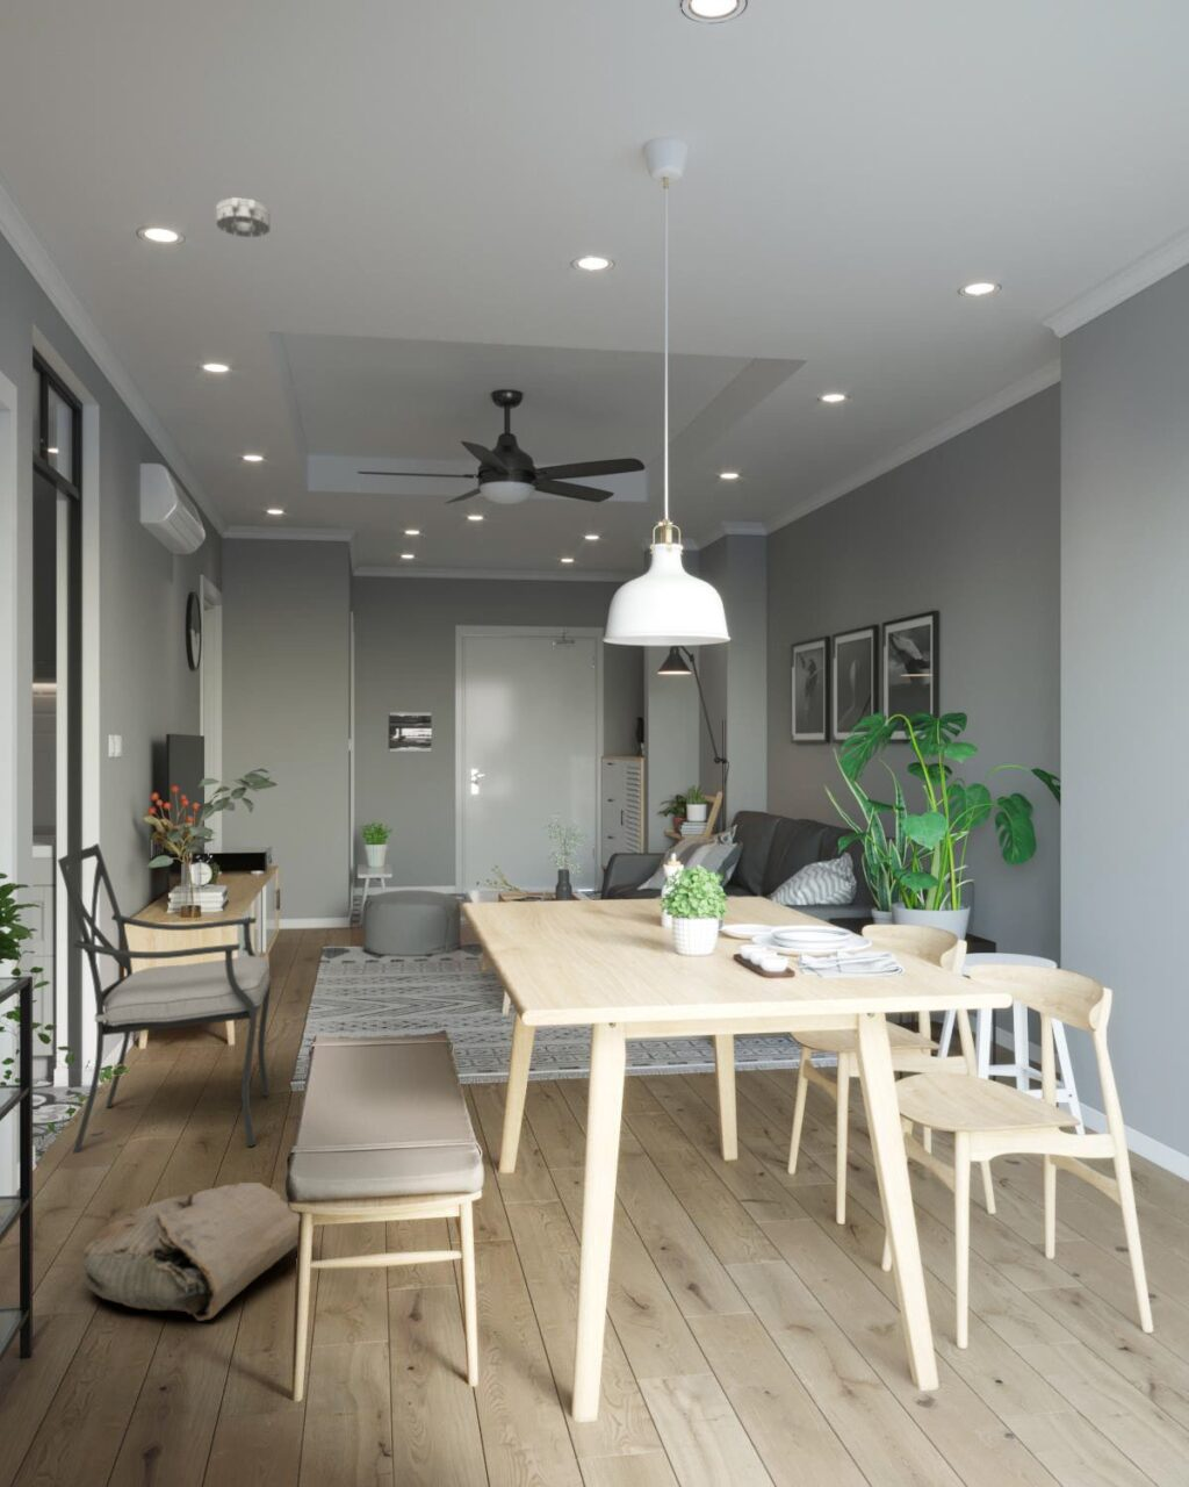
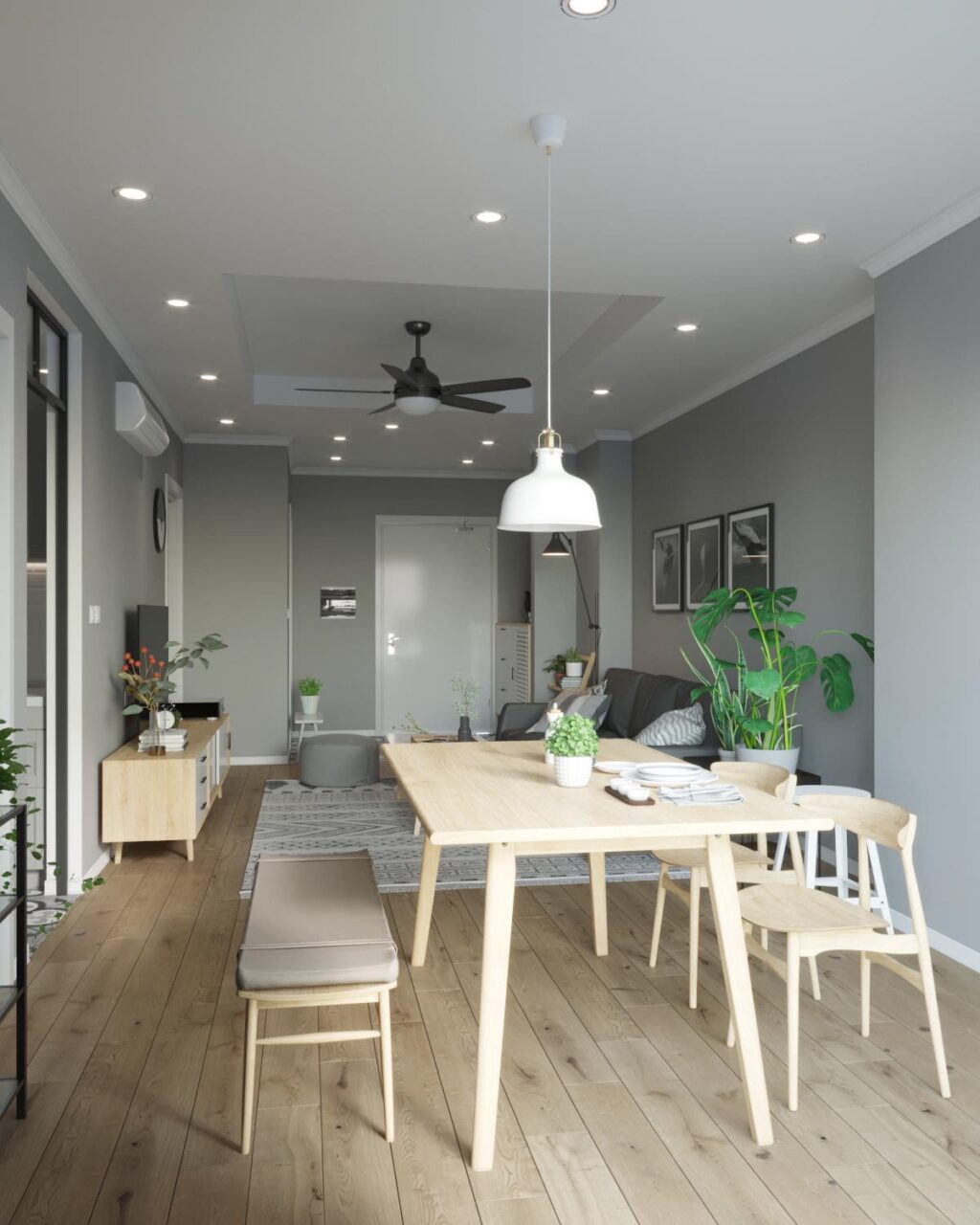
- bag (192, 1232)
- chair (167, 987)
- smoke detector (243, 216)
